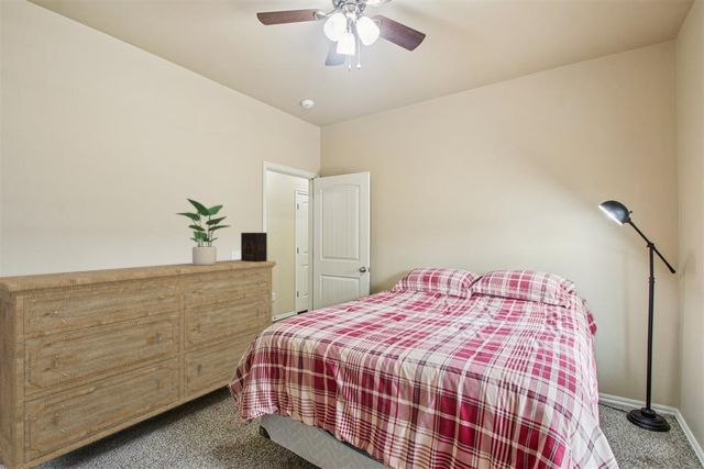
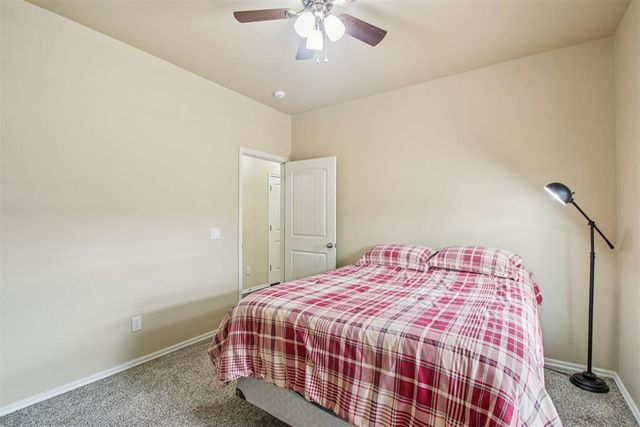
- decorative box (253, 246)
- potted plant (208, 232)
- dresser (165, 339)
